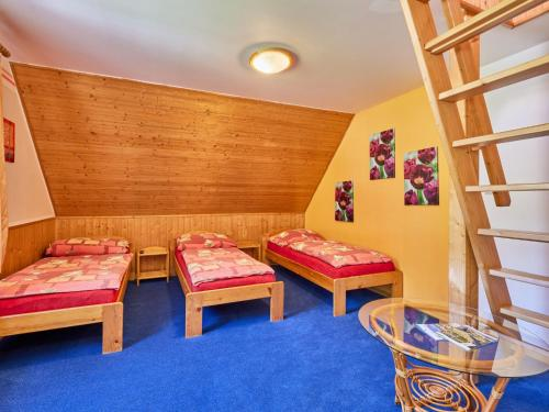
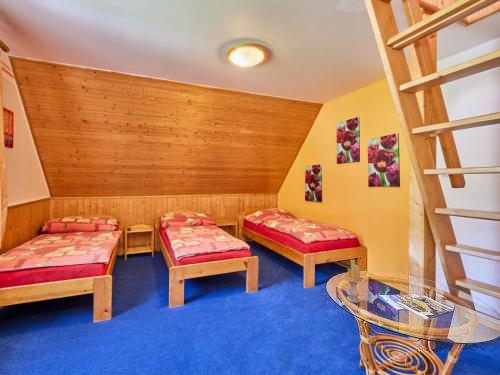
+ candle (353, 279)
